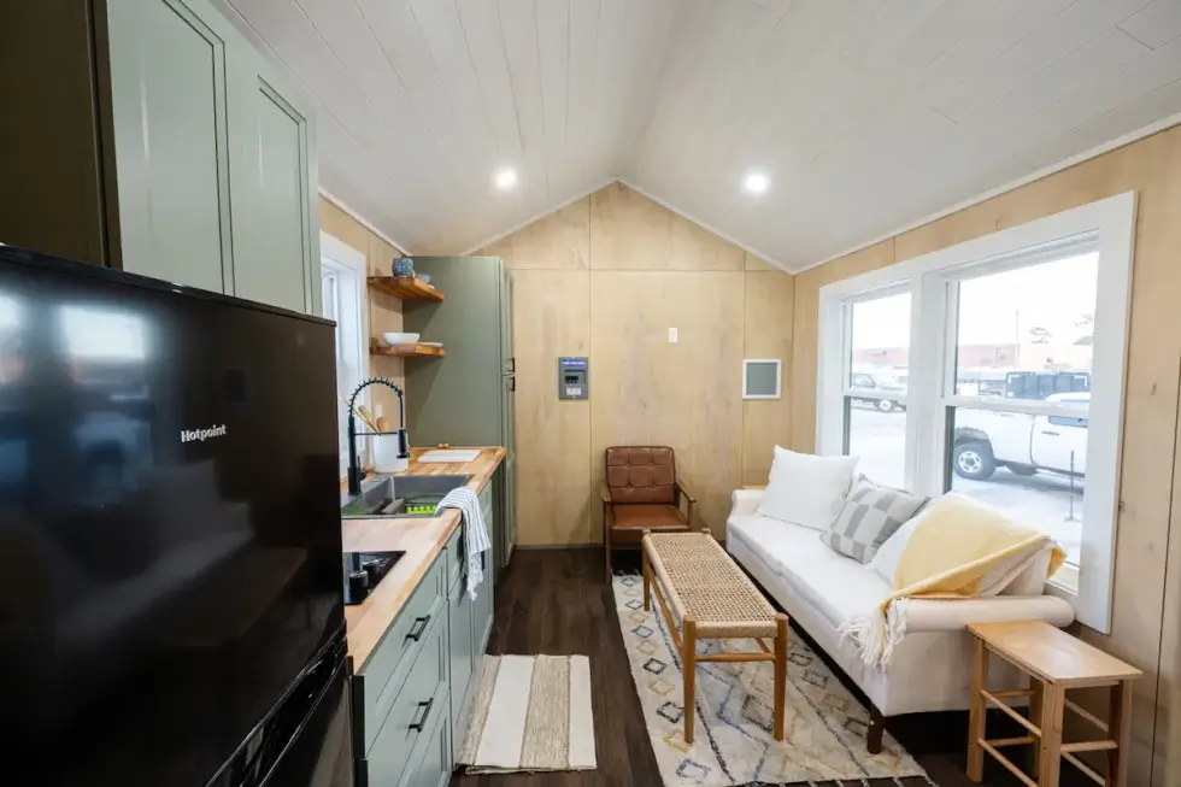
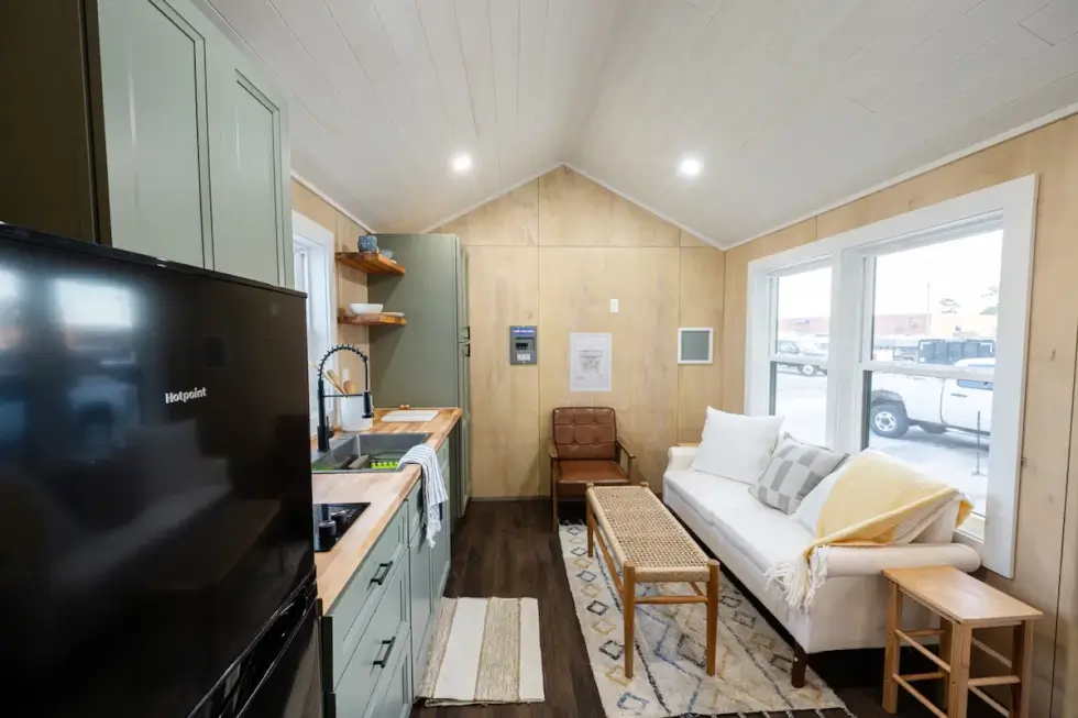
+ wall art (590, 362)
